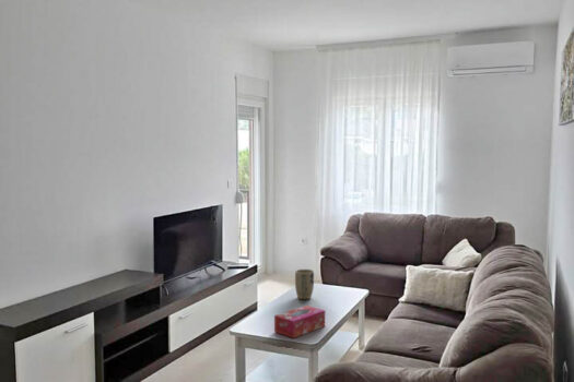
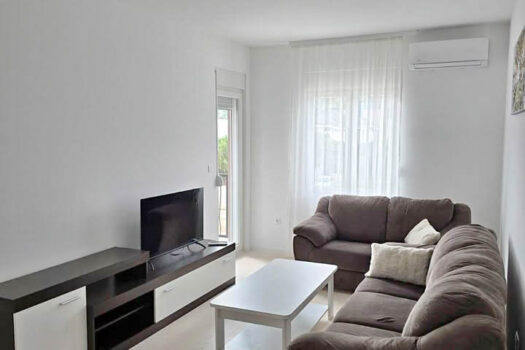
- tissue box (300, 321)
- plant pot (304, 284)
